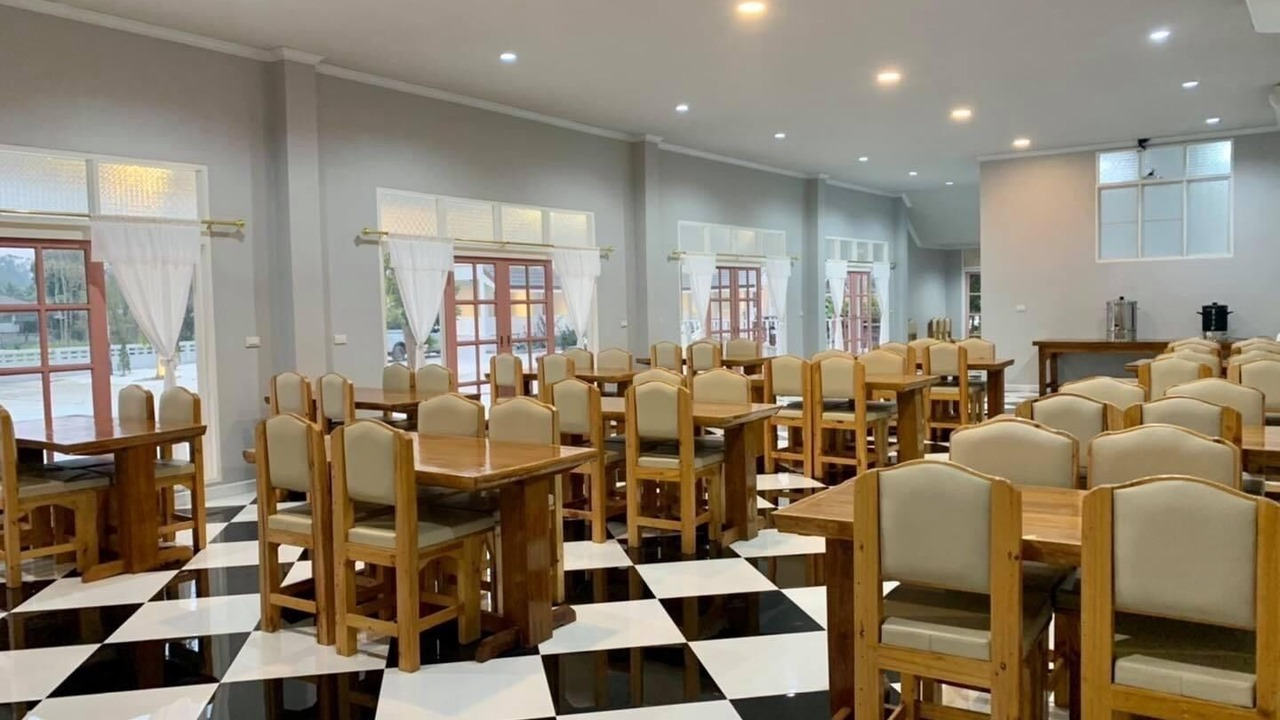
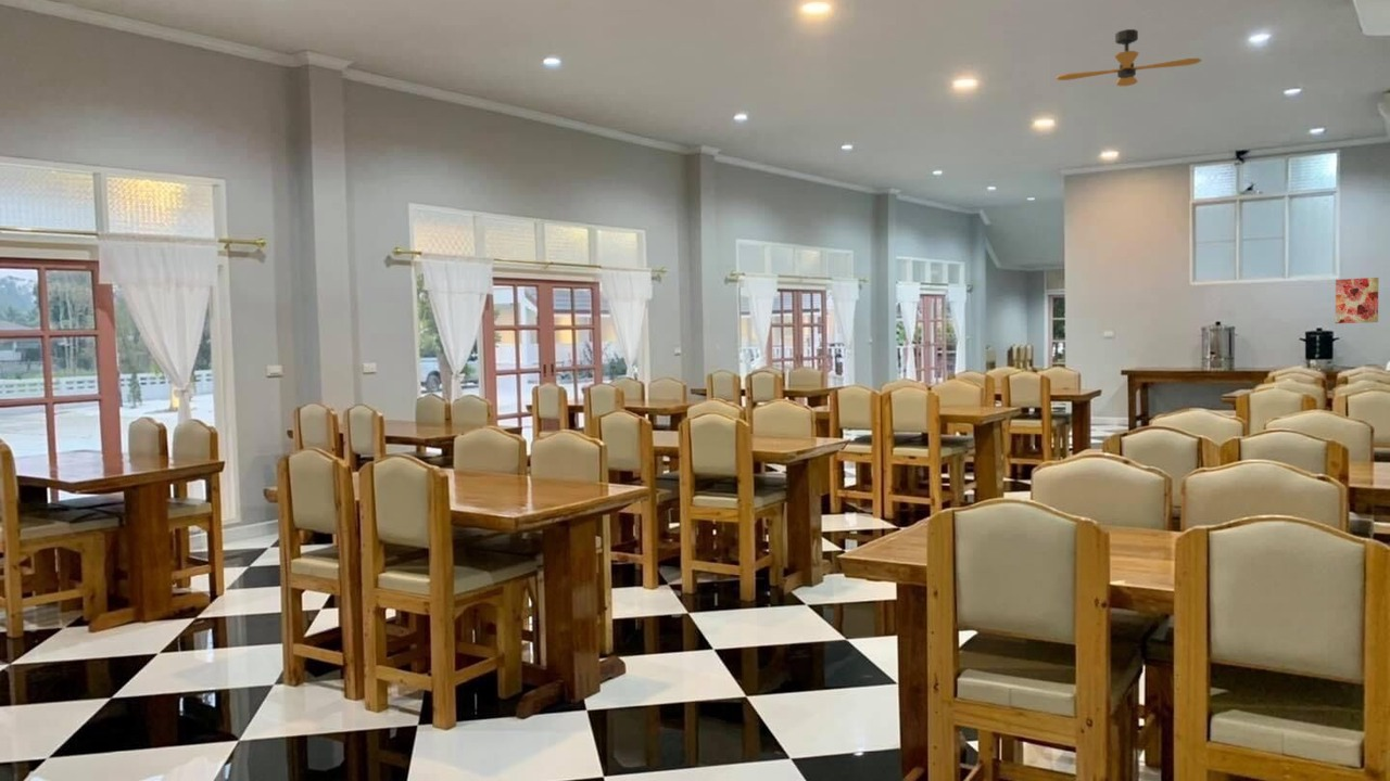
+ ceiling fan (1126, 54)
+ wall art (1356, 300)
